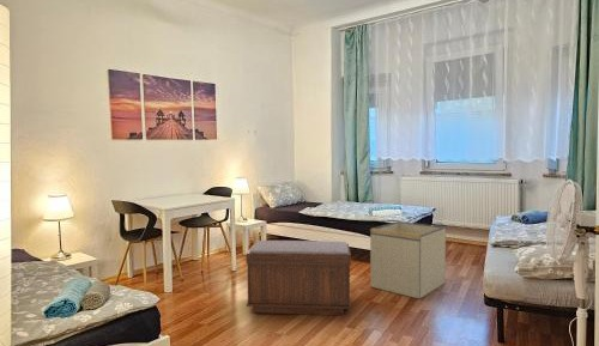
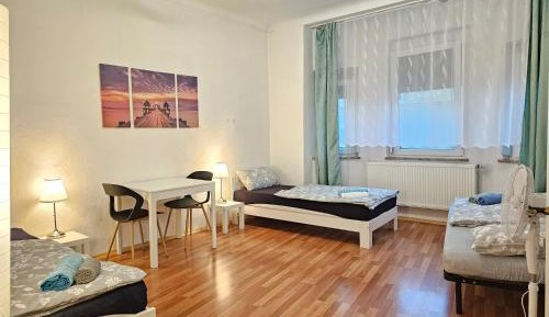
- storage bin (407, 255)
- bench (300, 274)
